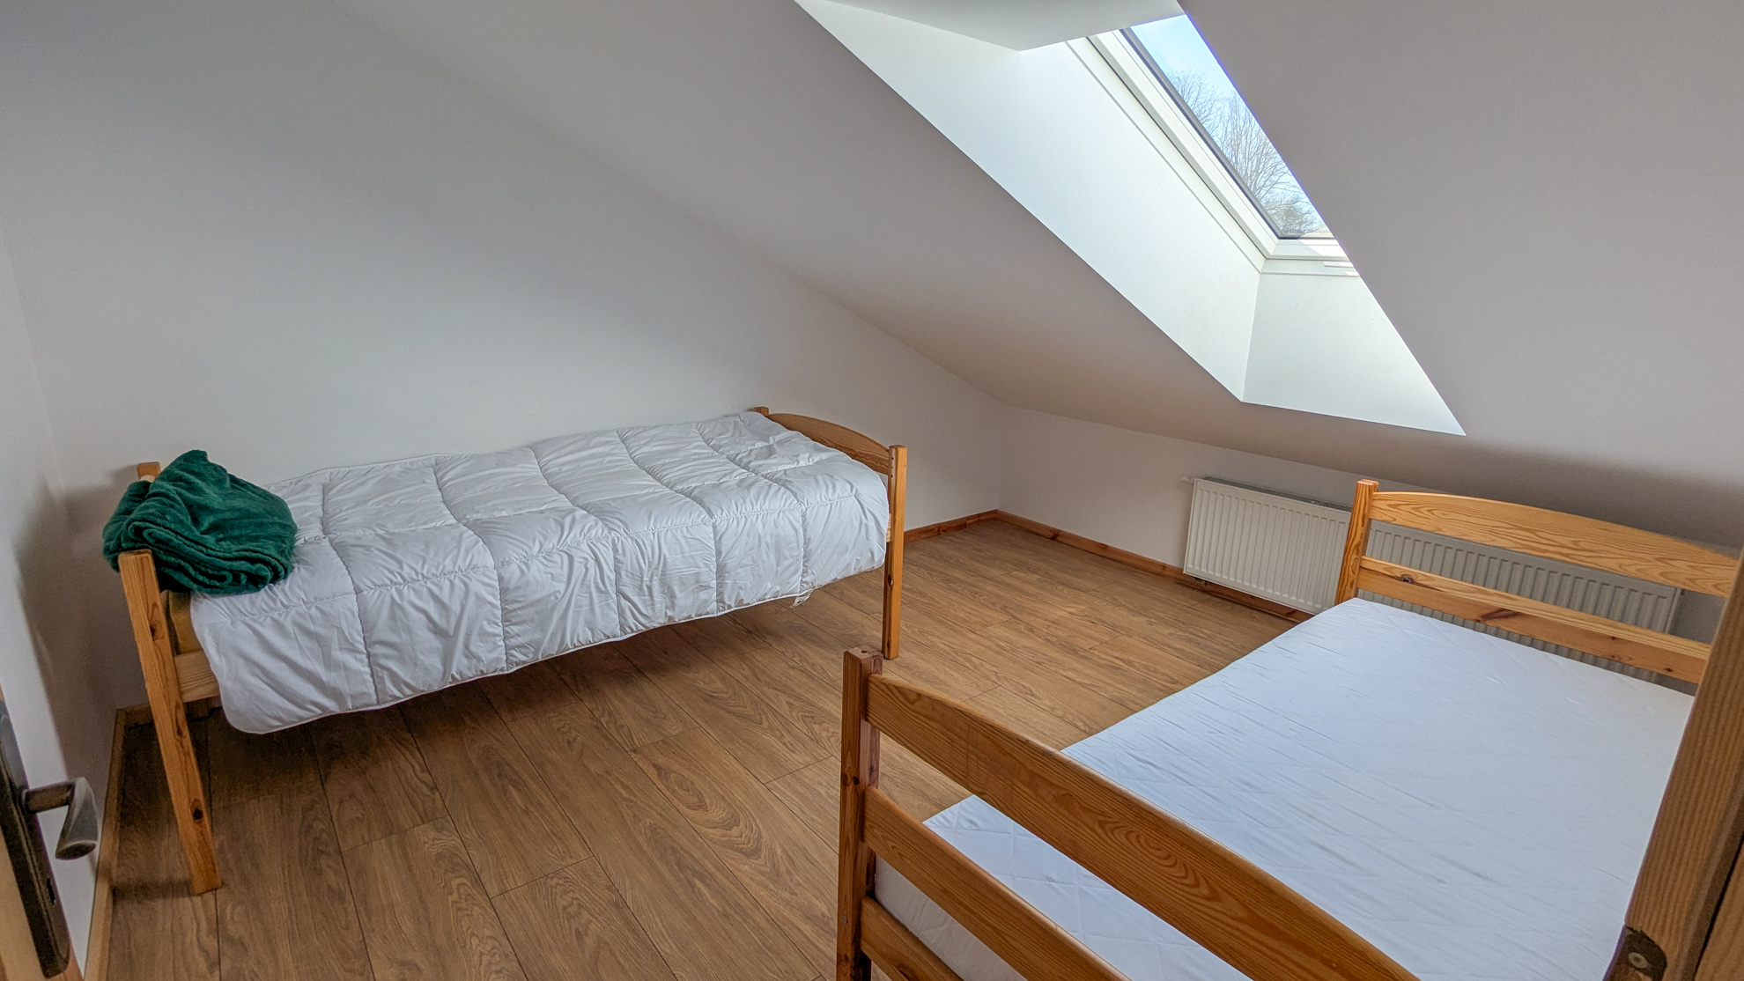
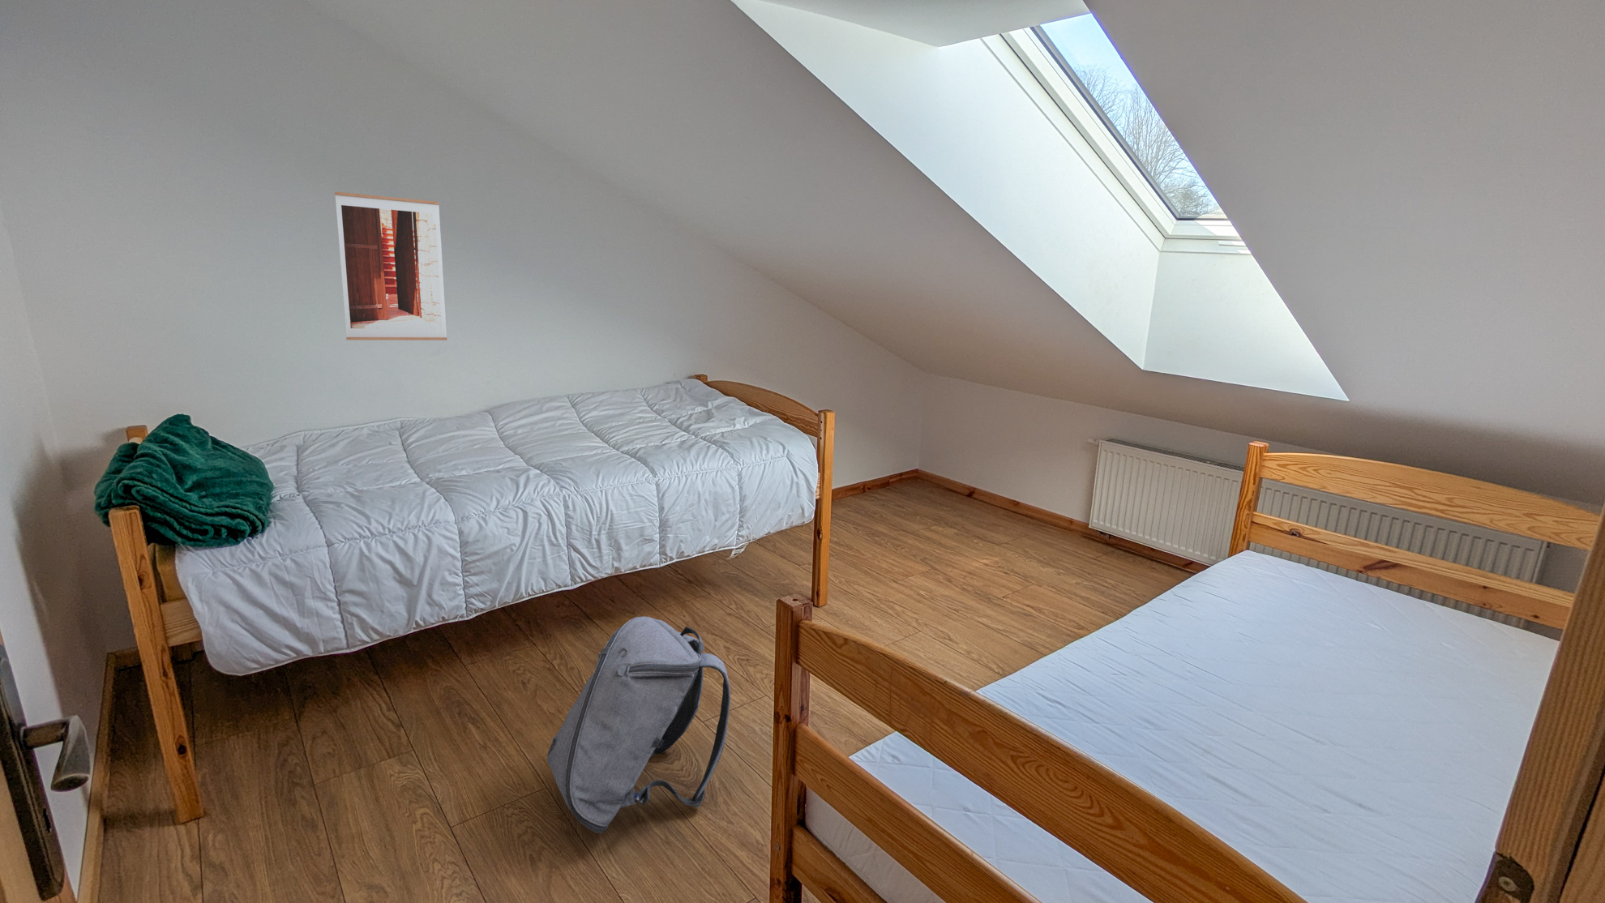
+ wall art (394, 269)
+ backpack (639, 716)
